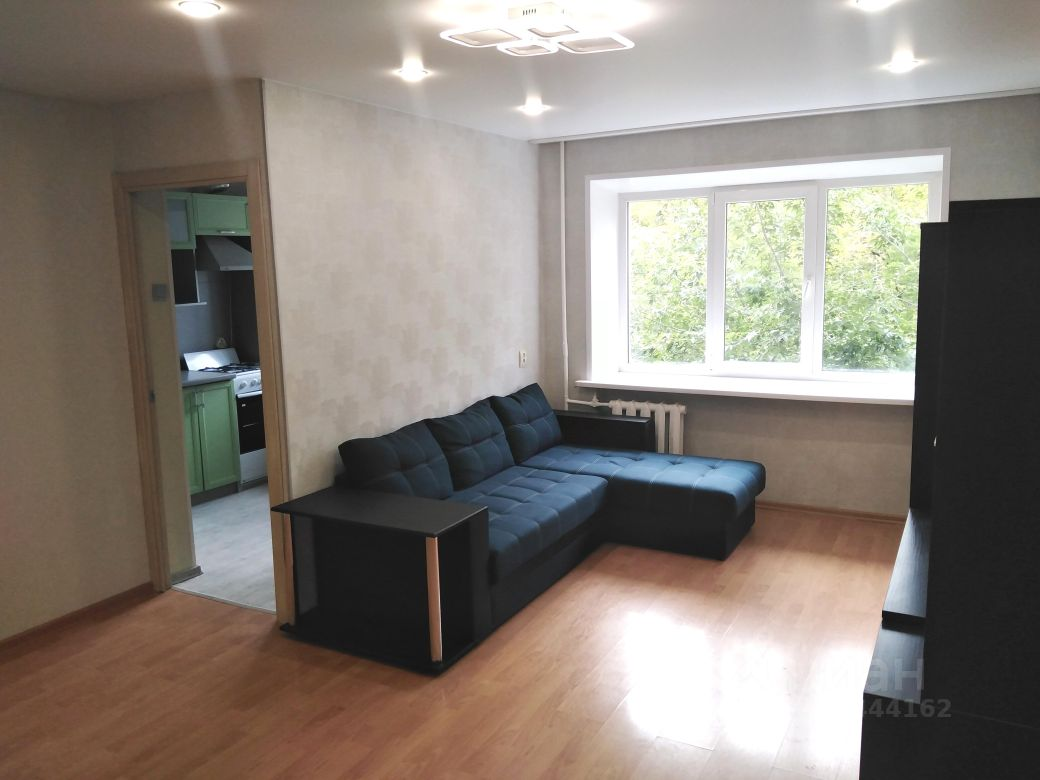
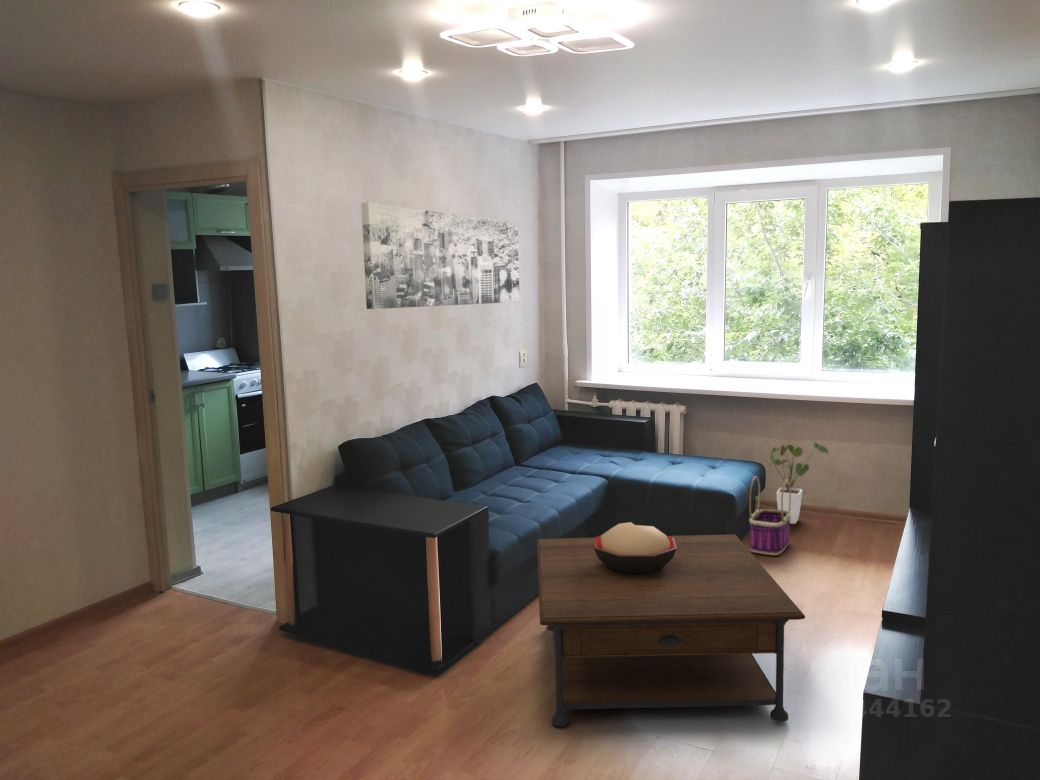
+ wall art (452, 259)
+ basket (770, 512)
+ coffee table (652, 619)
+ house plant (794, 481)
+ decorative bowl (634, 544)
